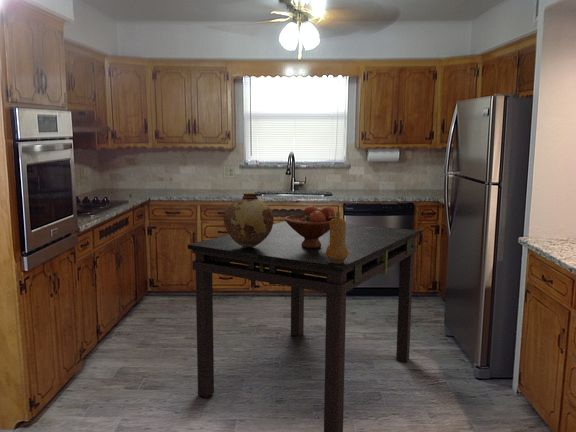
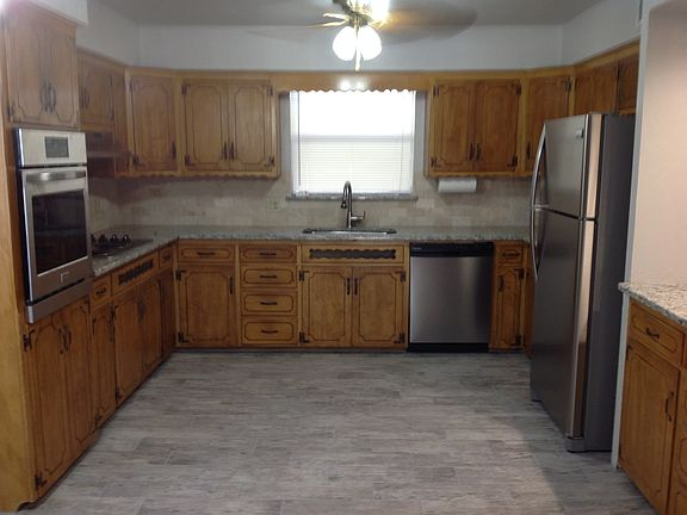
- pepper mill (336, 236)
- vase (248, 219)
- fruit bowl (311, 226)
- dining table (303, 307)
